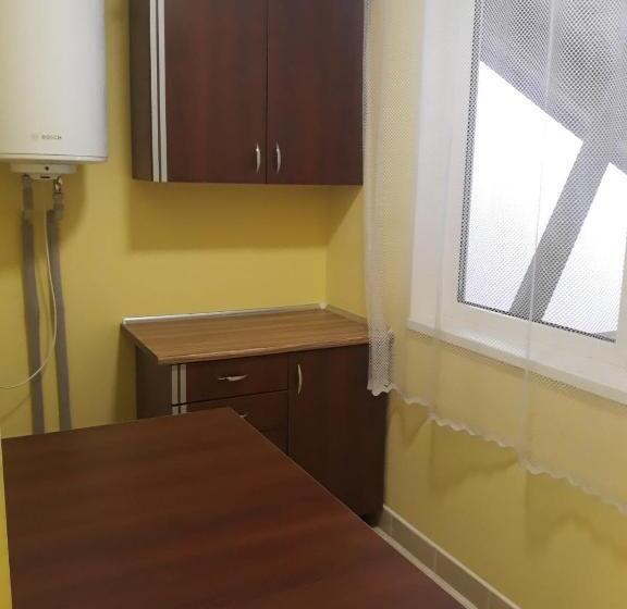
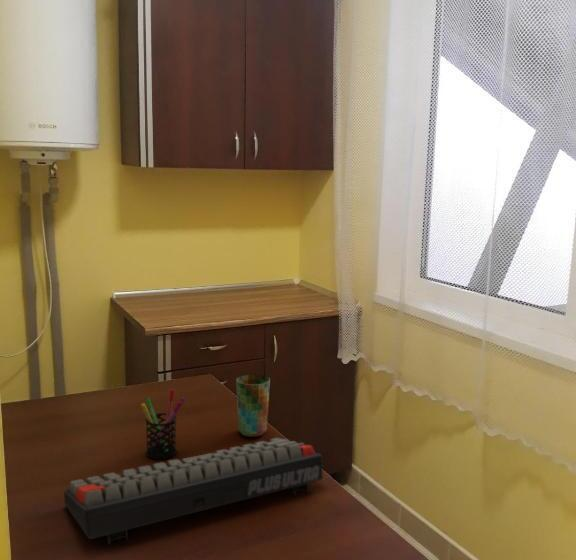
+ cup (252, 406)
+ pen holder (160, 421)
+ keyboard (198, 475)
